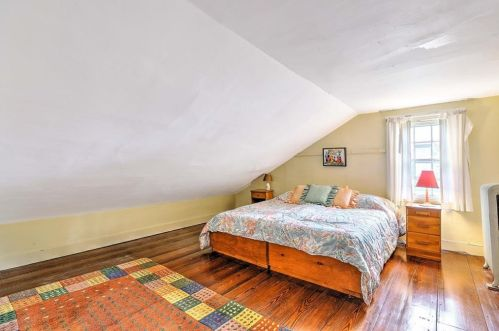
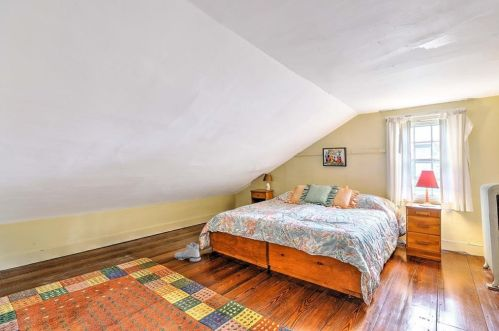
+ sneaker (187, 250)
